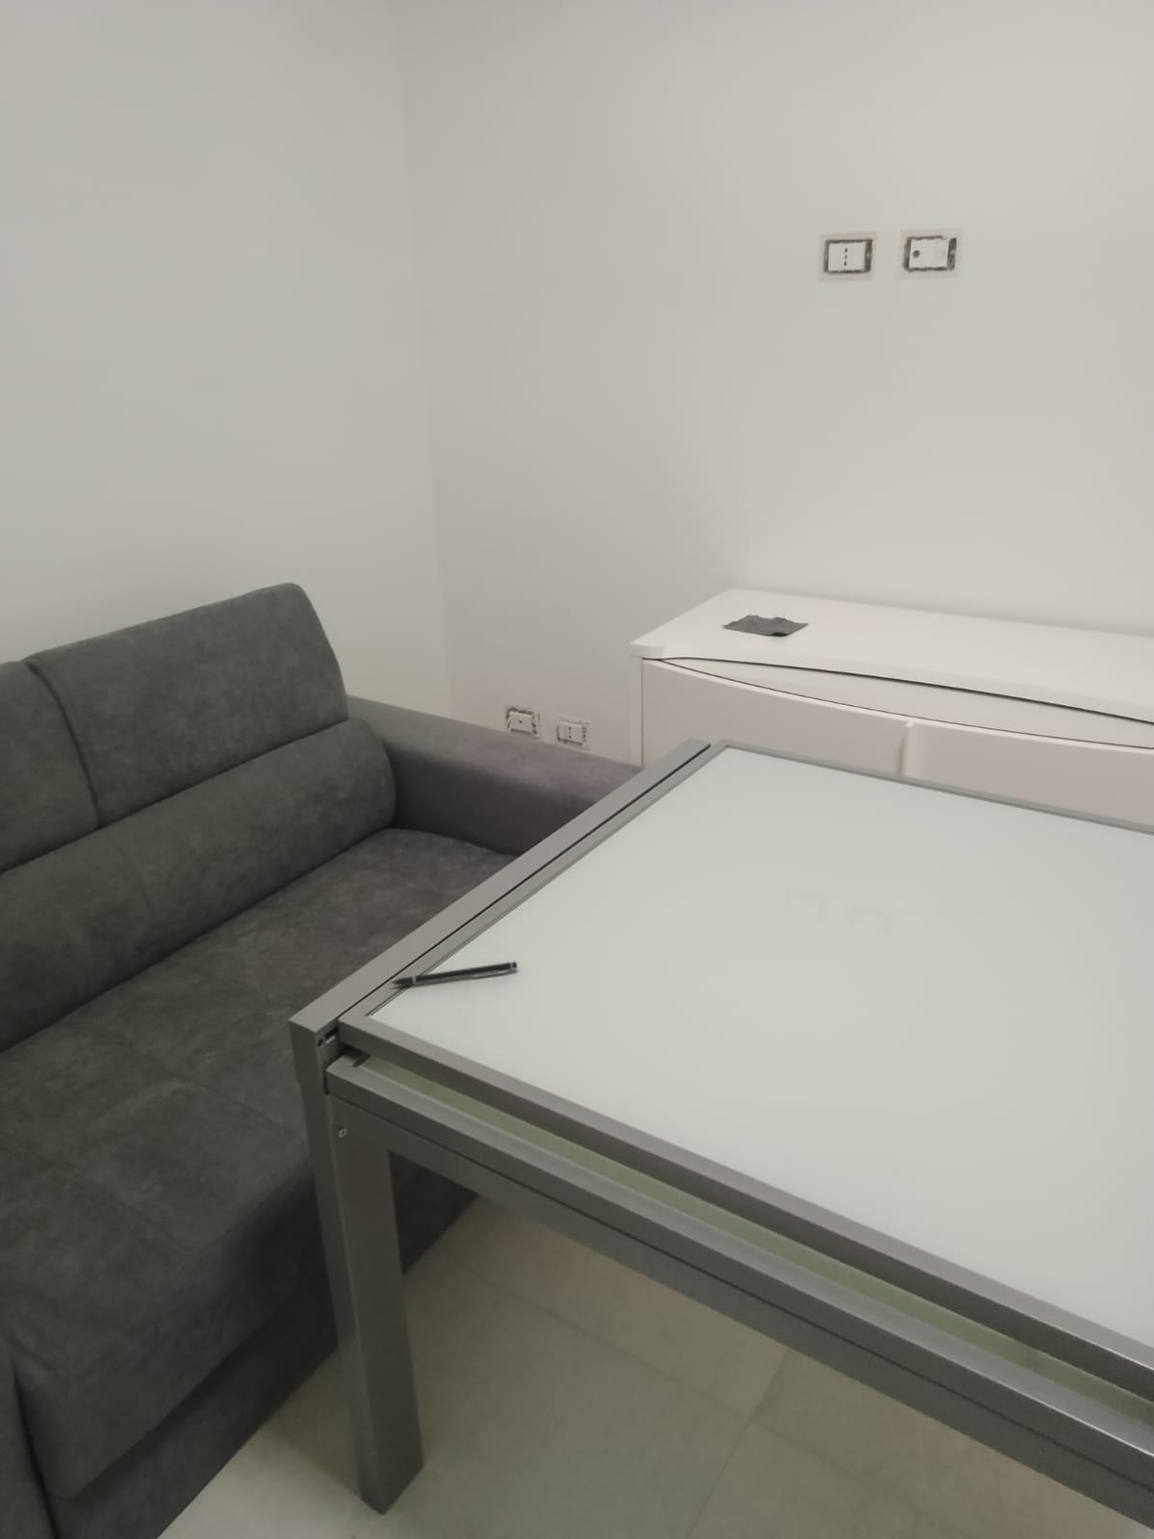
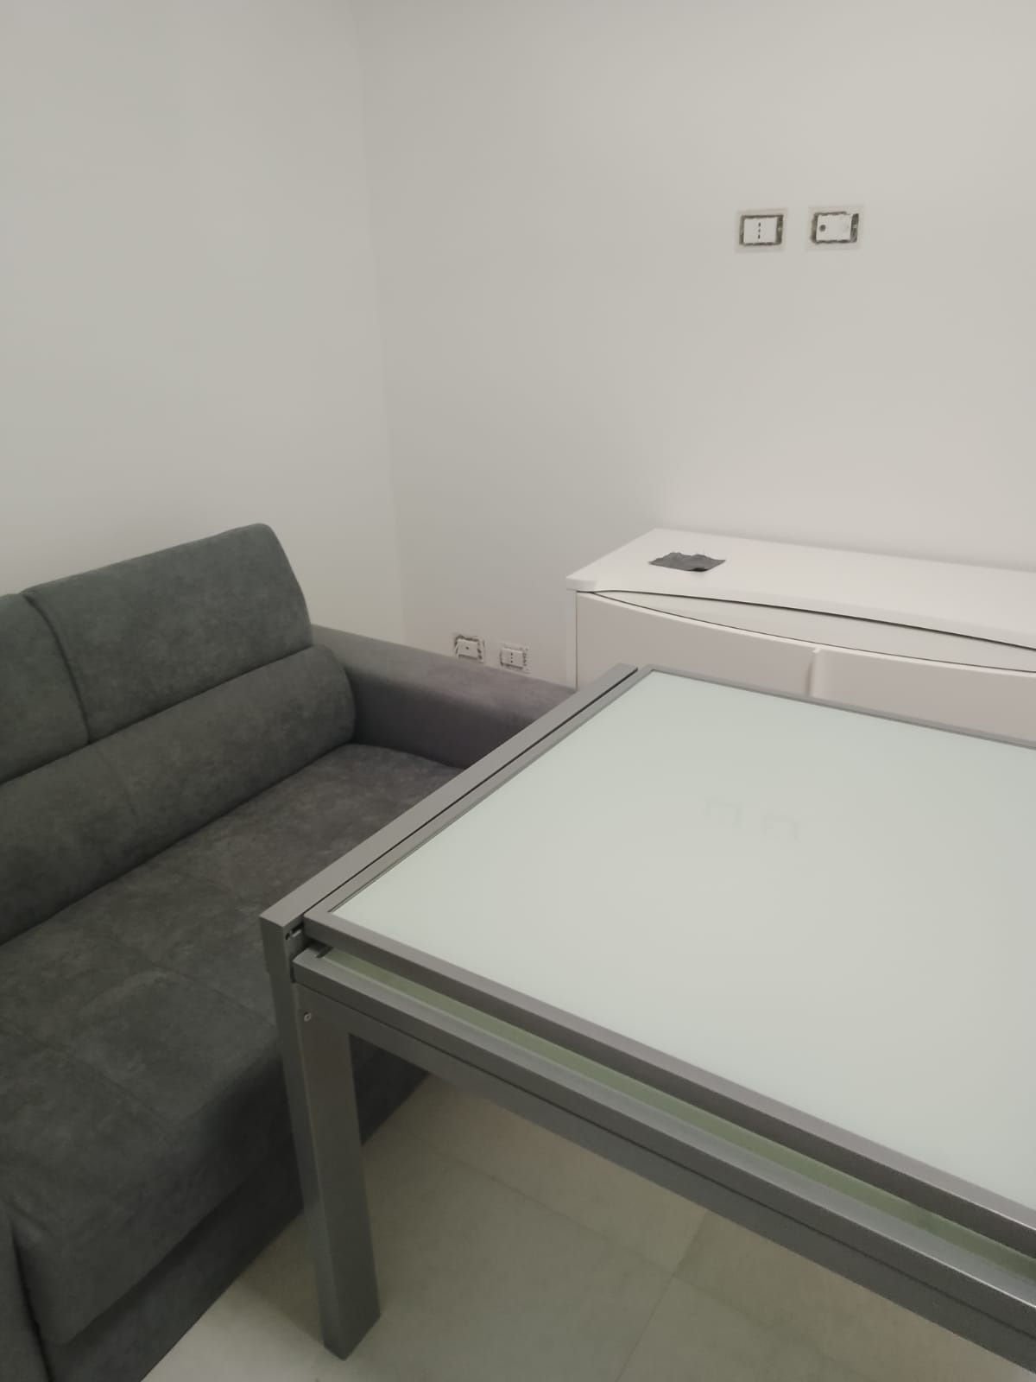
- pen (453, 973)
